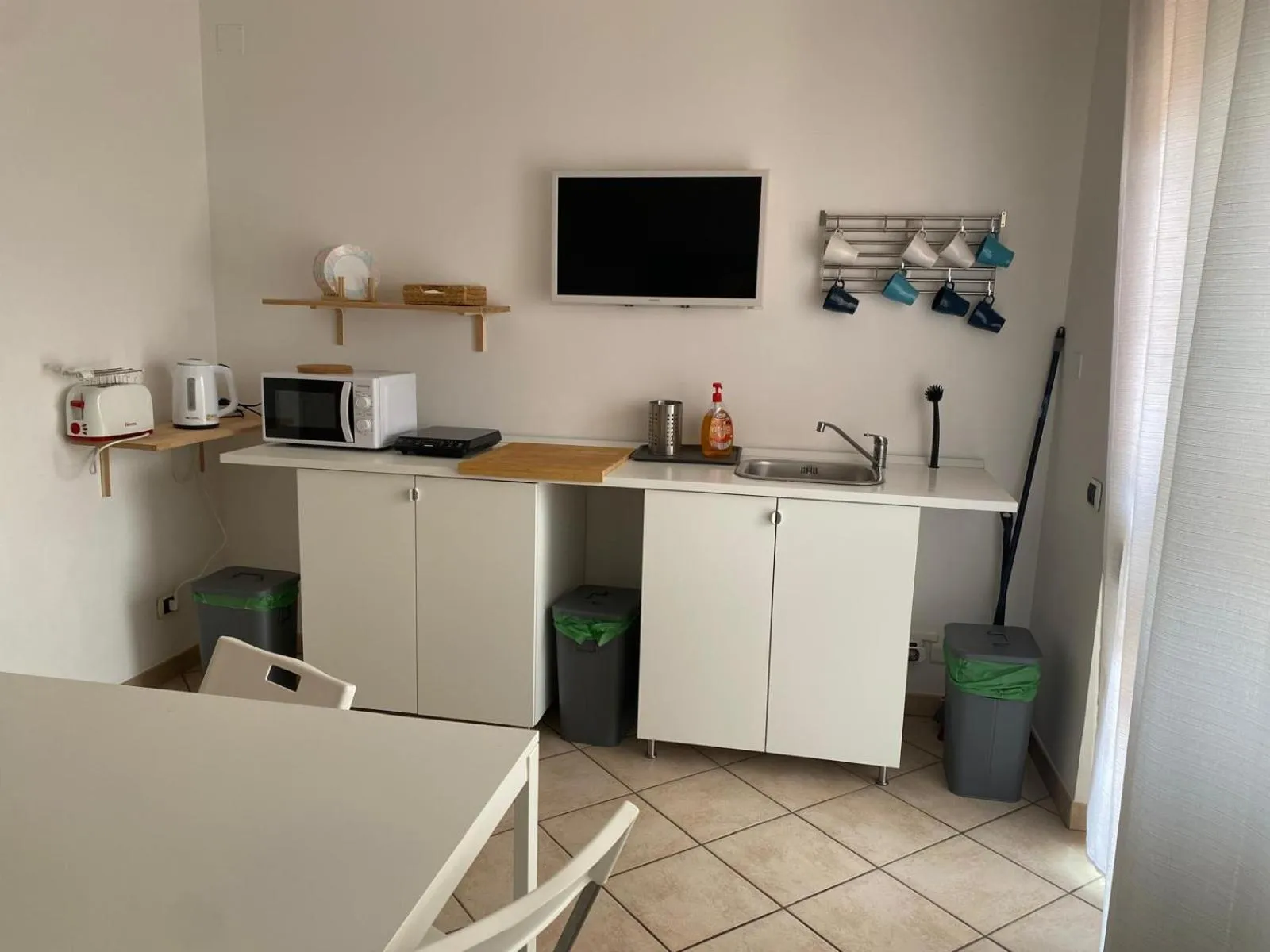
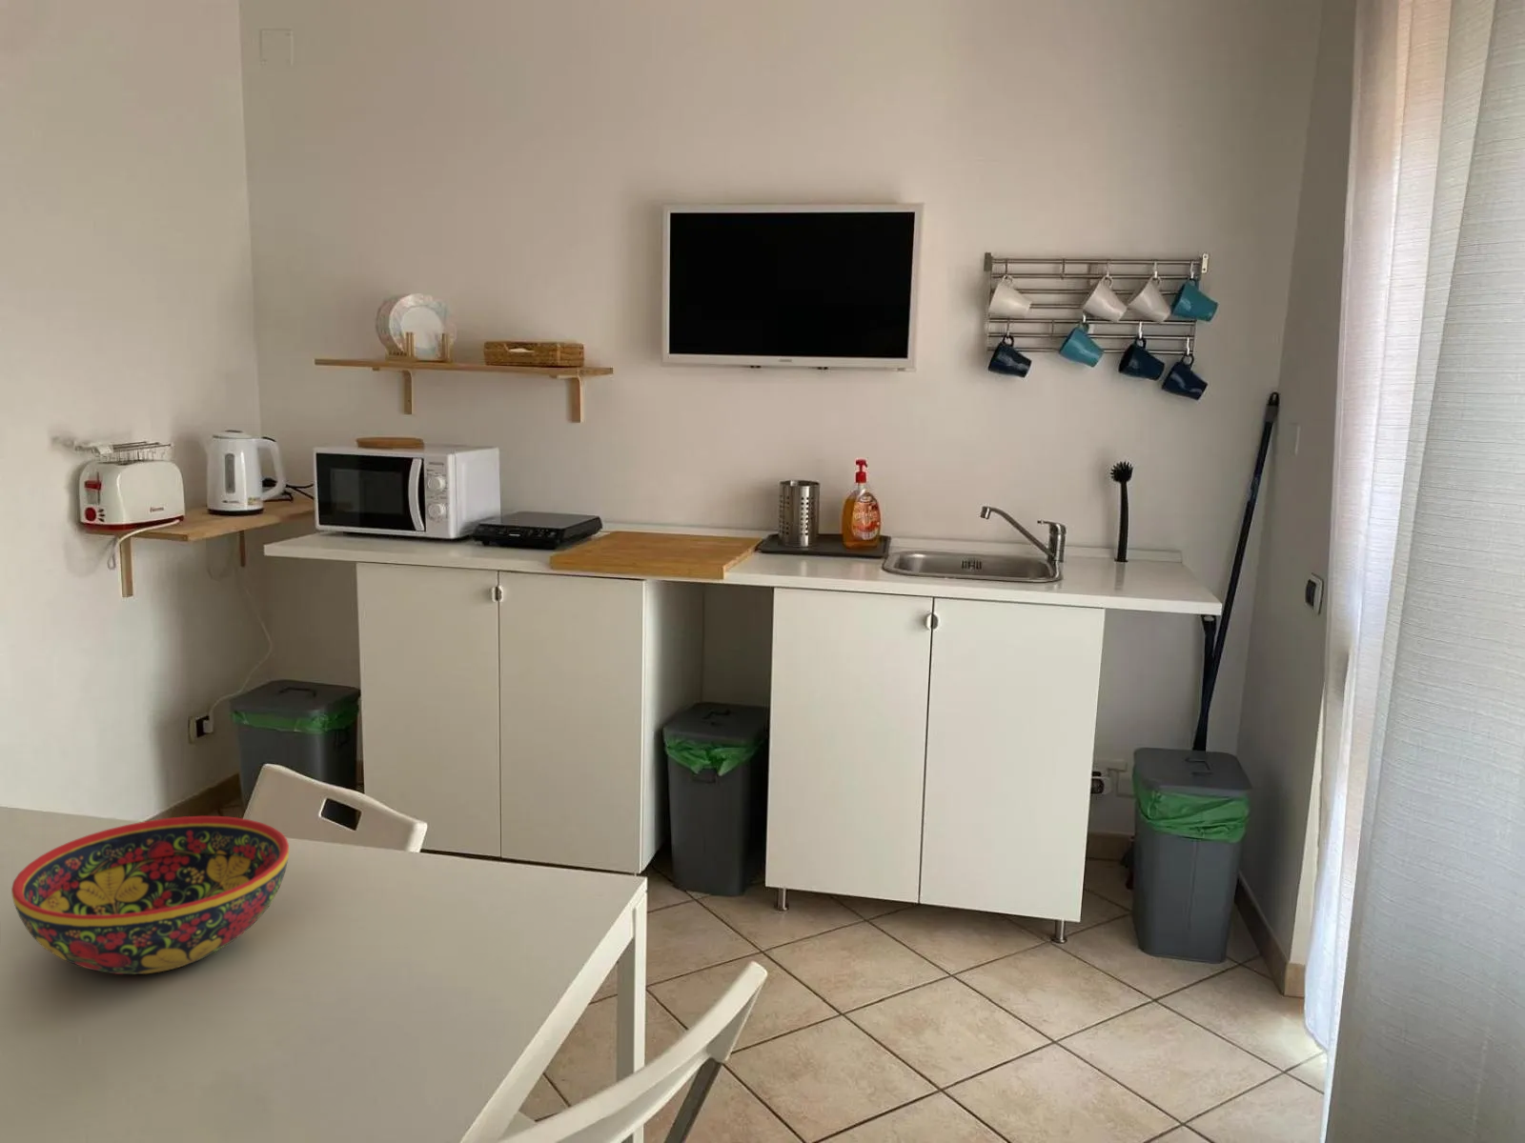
+ bowl (160, 903)
